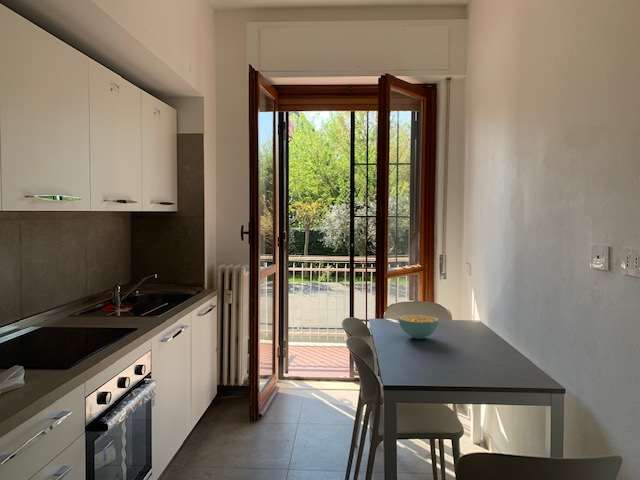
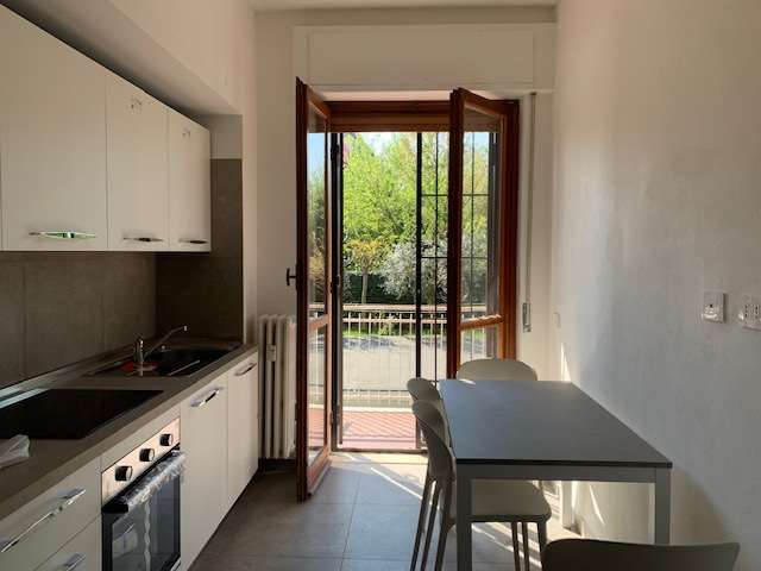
- cereal bowl (418, 328)
